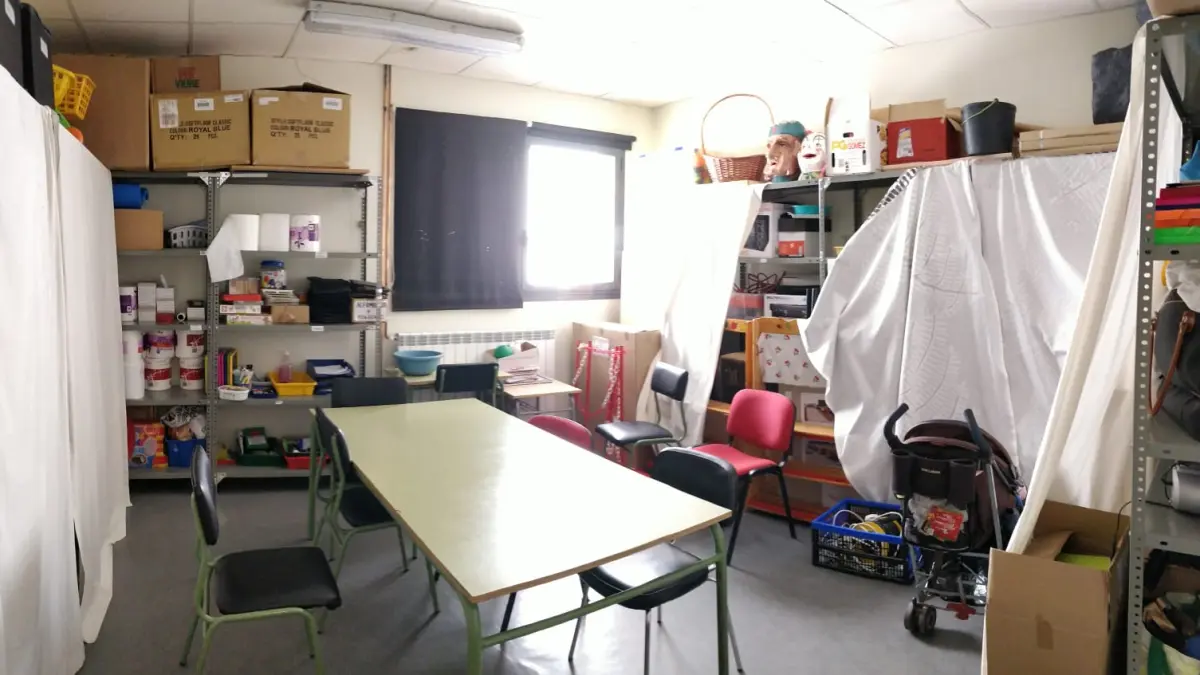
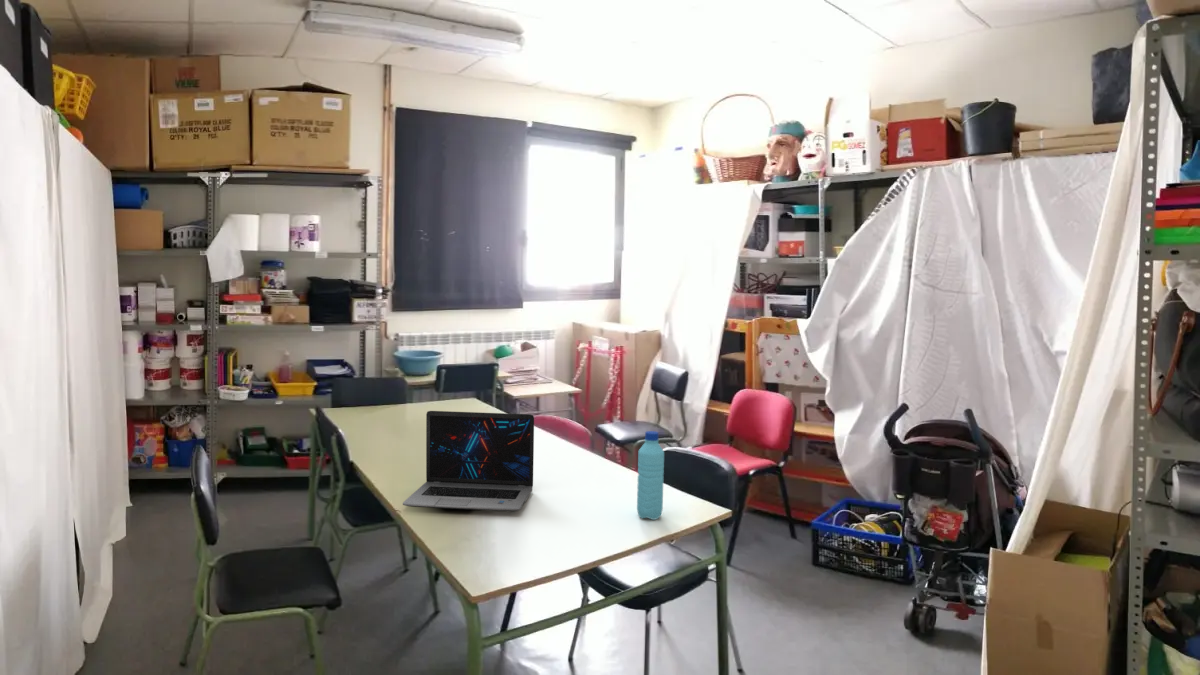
+ water bottle (650, 474)
+ laptop (470, 460)
